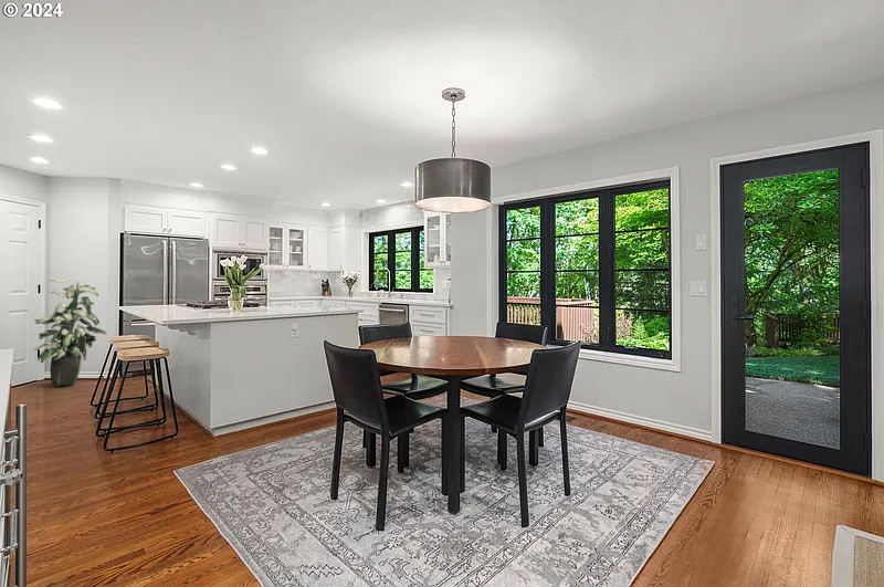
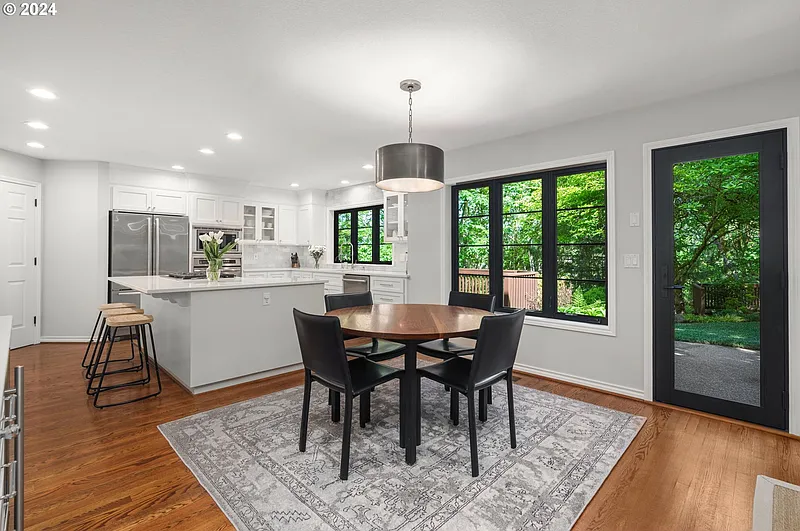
- indoor plant (66, 332)
